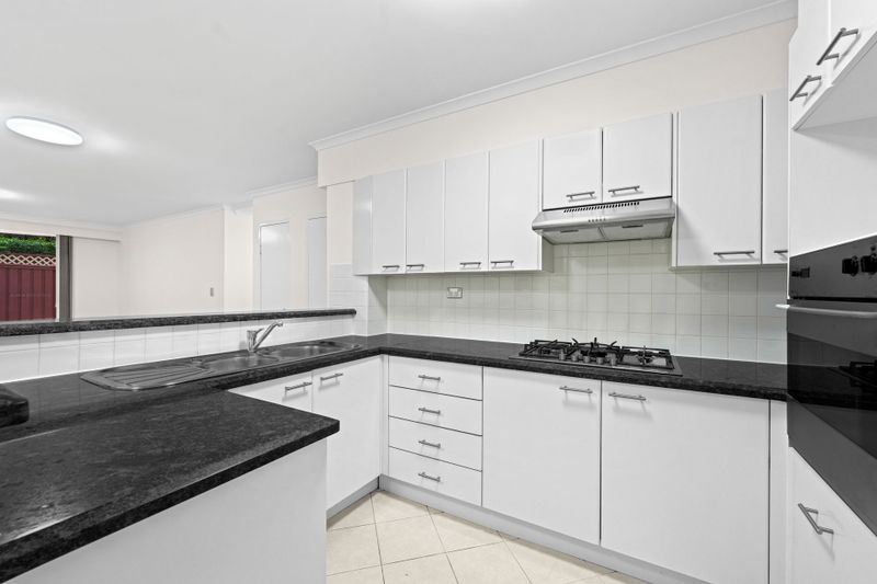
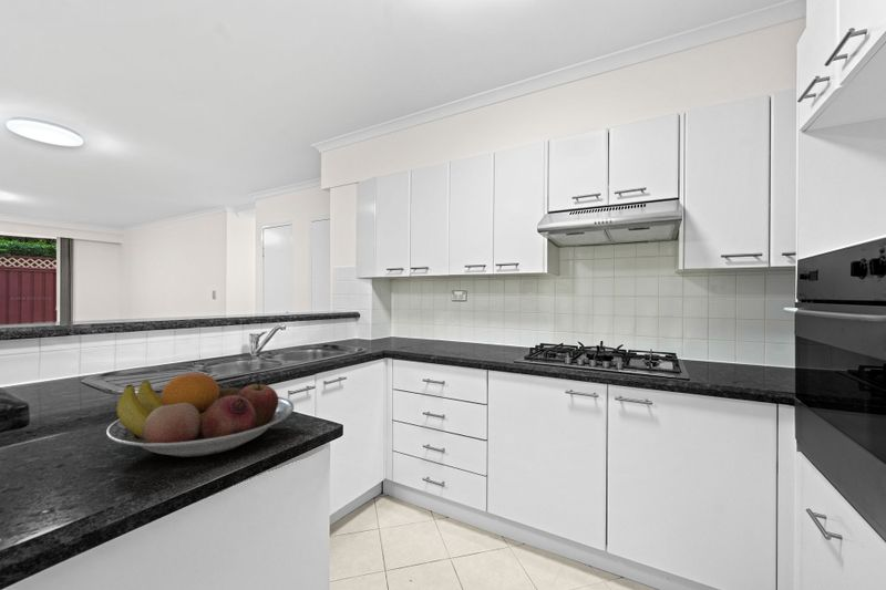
+ fruit bowl (209, 407)
